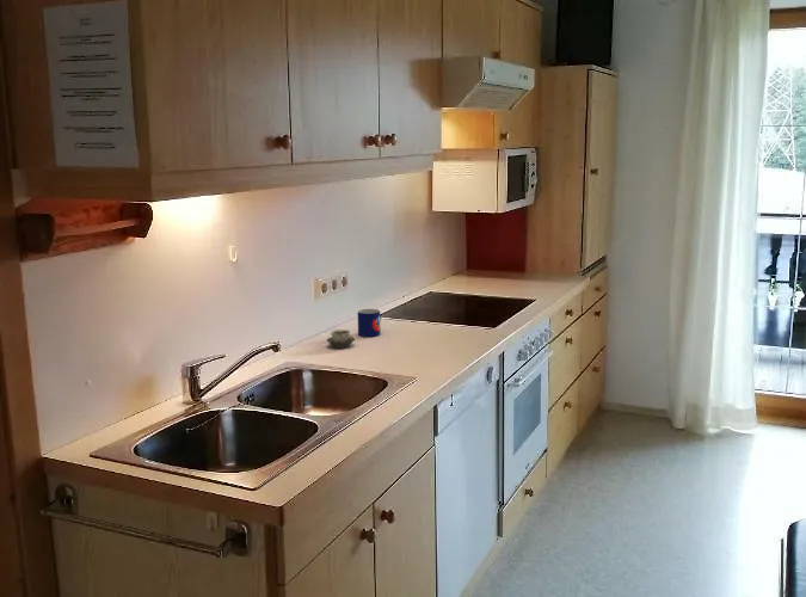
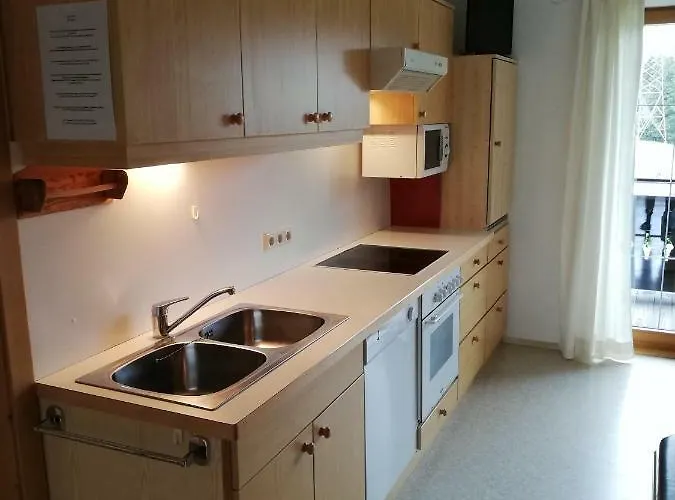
- mug (371, 321)
- cup (340, 338)
